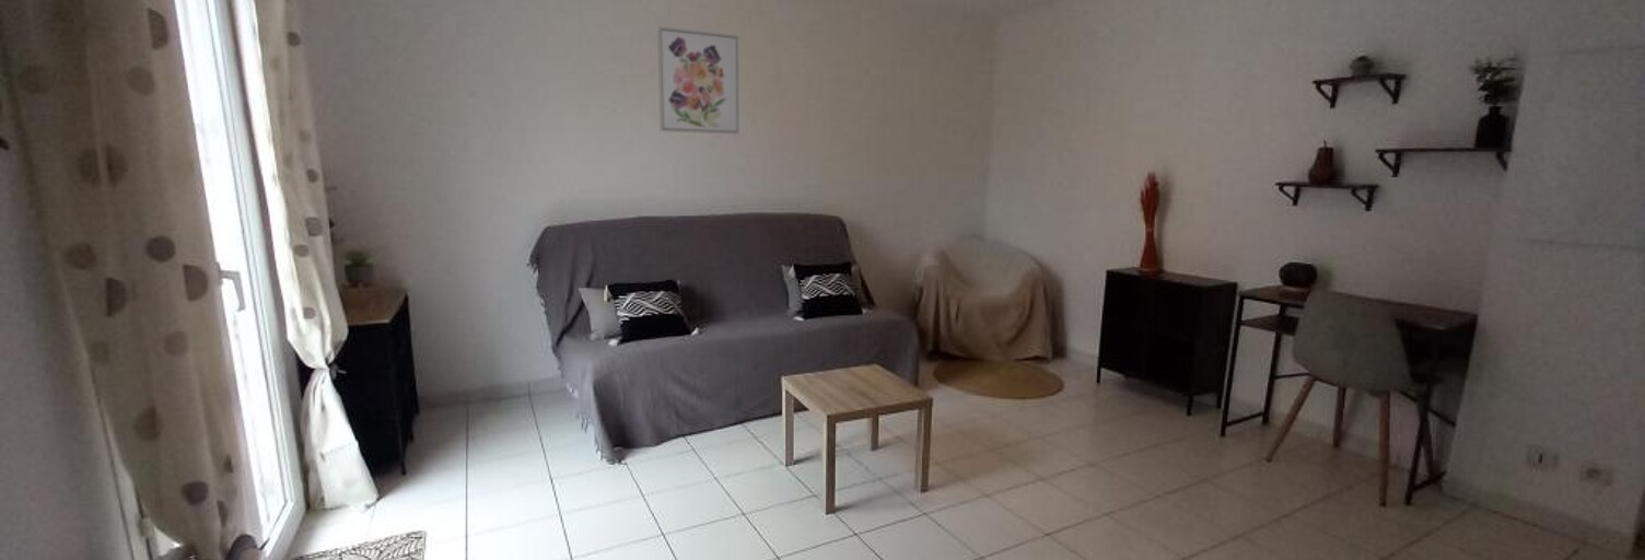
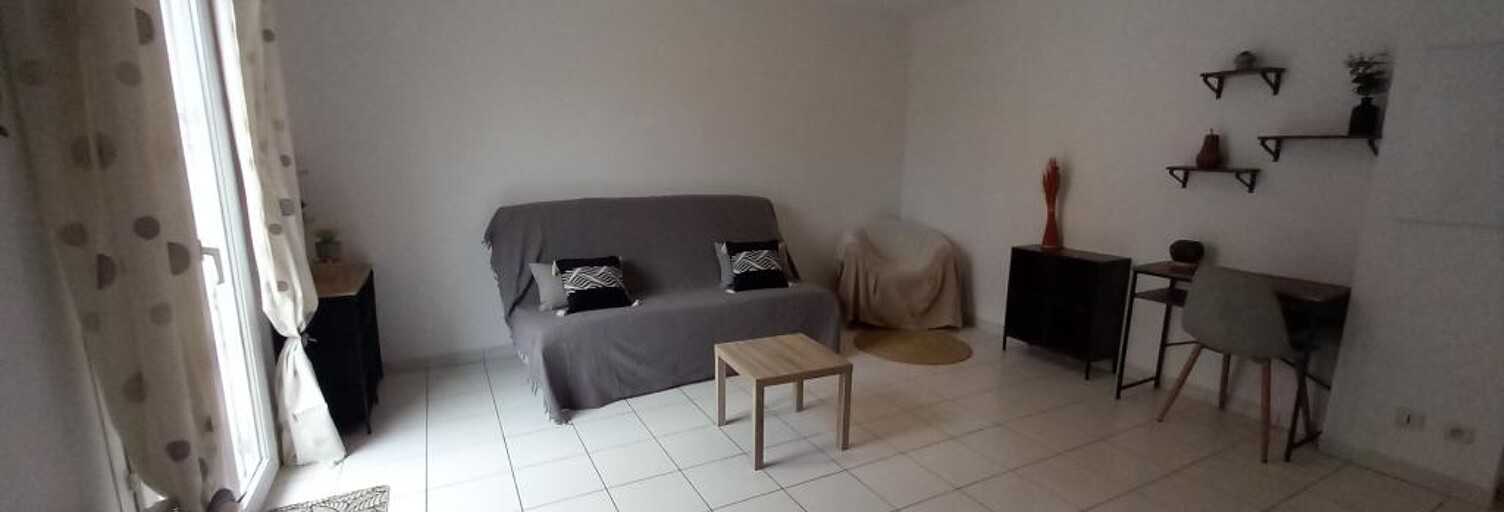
- wall art (699, 82)
